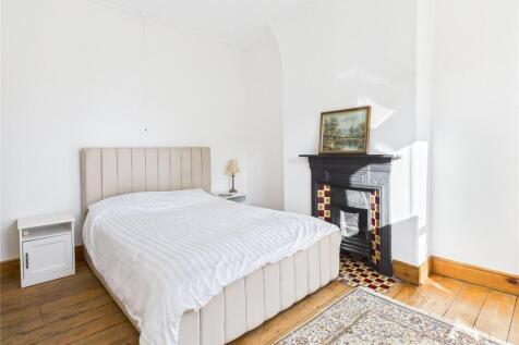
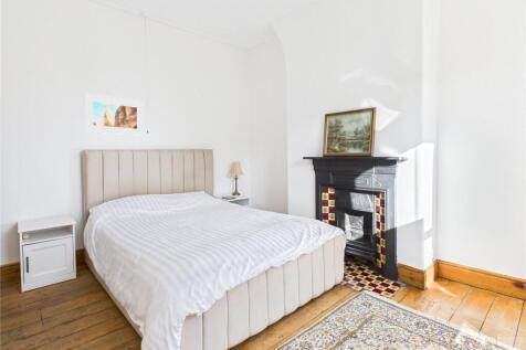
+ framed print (116, 116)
